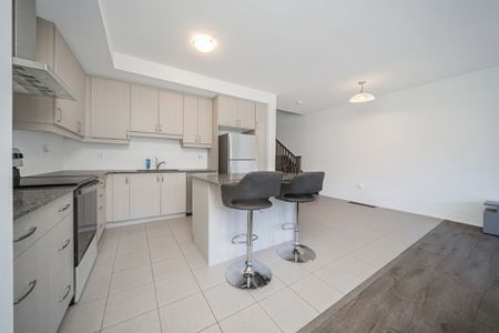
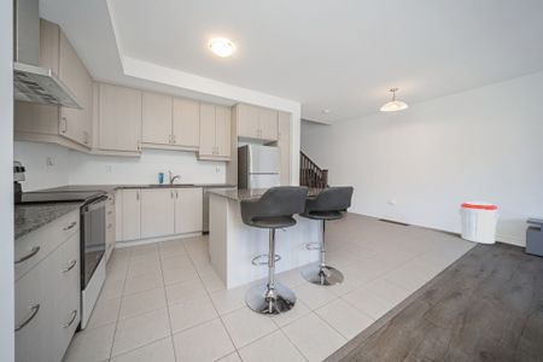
+ trash can (478, 221)
